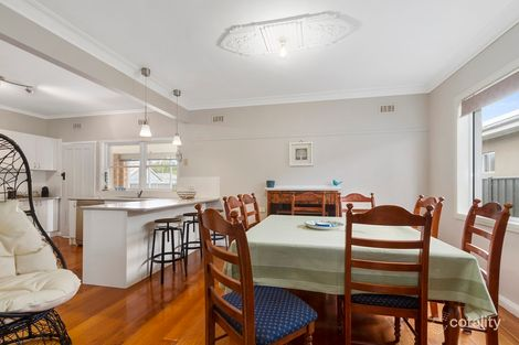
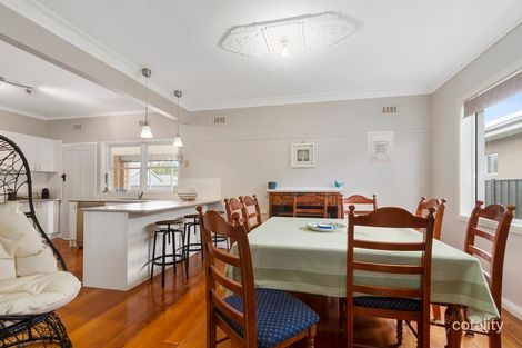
+ wall art (380, 148)
